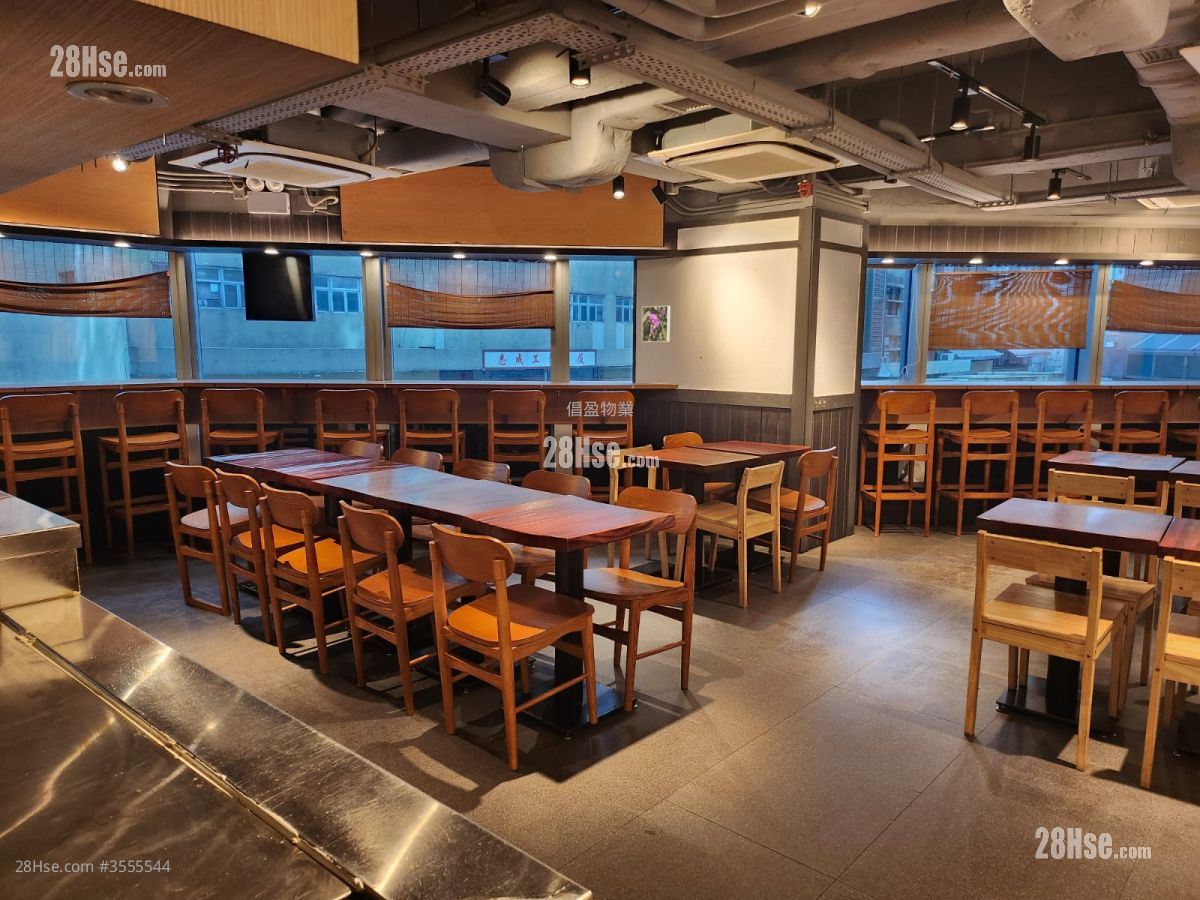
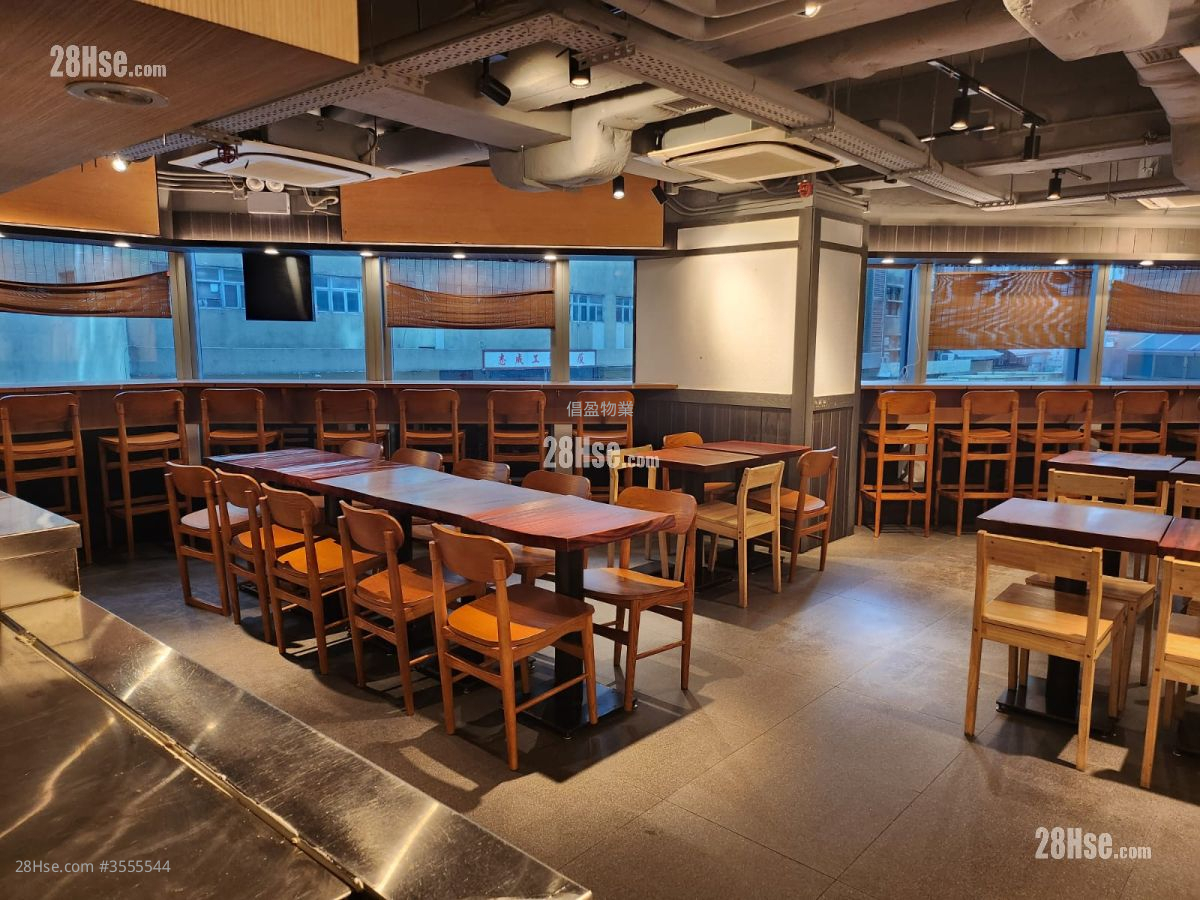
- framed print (655, 324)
